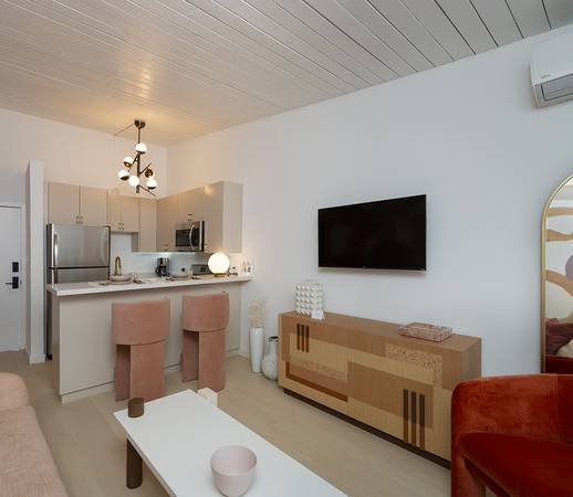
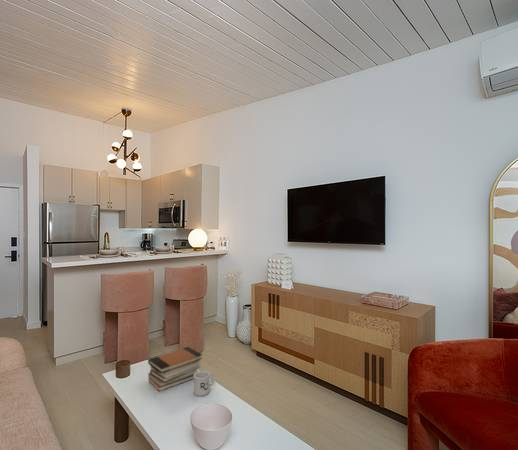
+ mug (204, 382)
+ book stack (175, 367)
